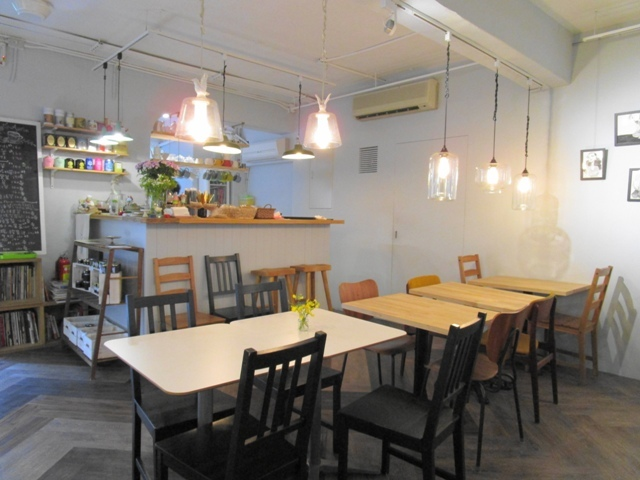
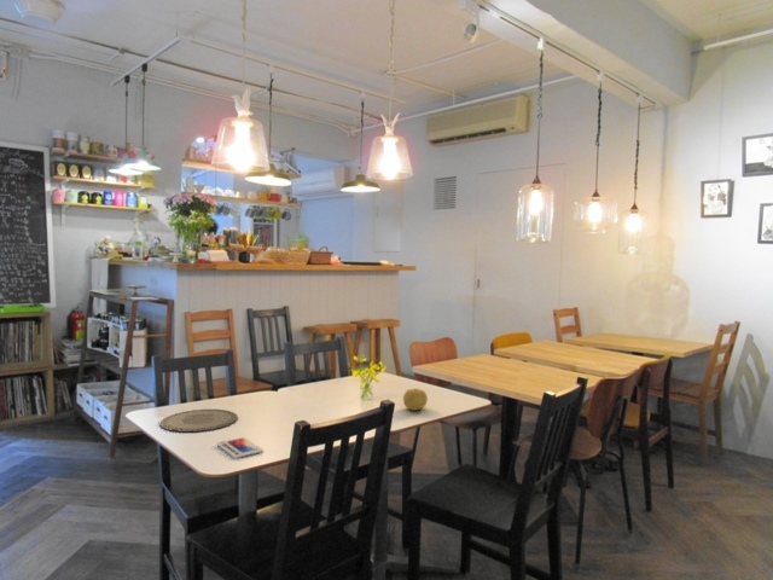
+ smartphone (239, 446)
+ fruit (414, 399)
+ plate (199, 419)
